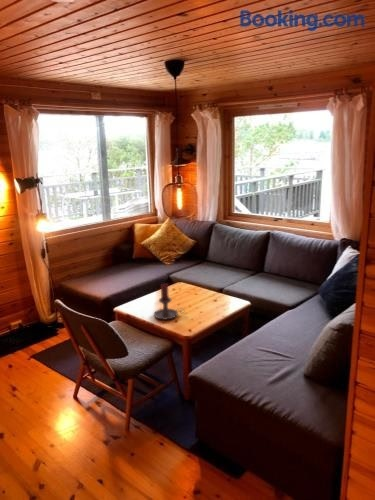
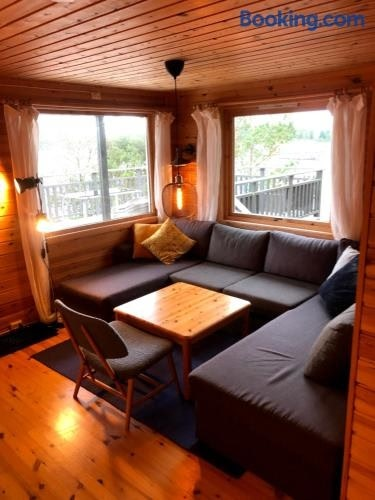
- candle holder (168, 299)
